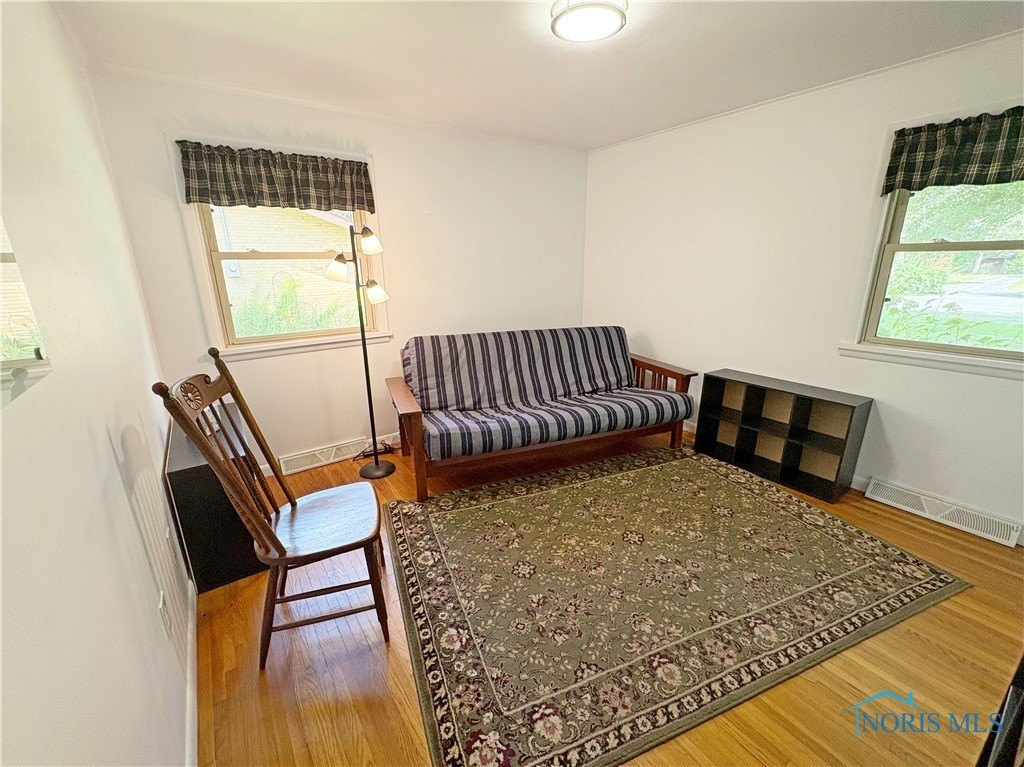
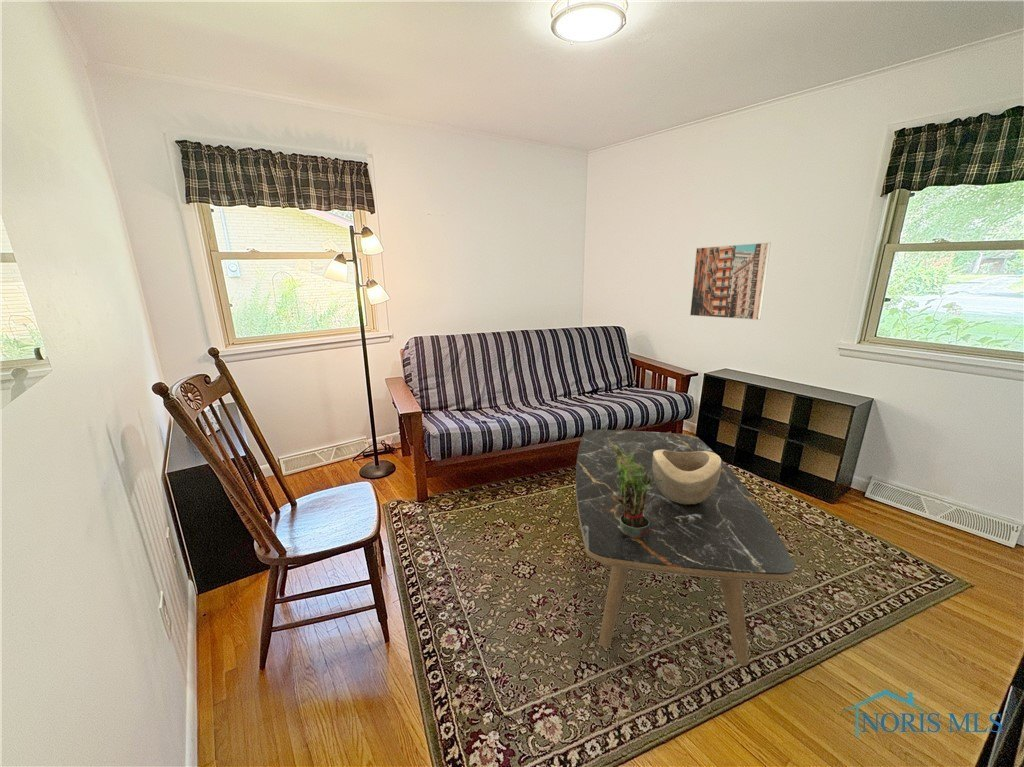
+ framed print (726, 282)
+ coffee table (652, 520)
+ decorative bowl (684, 475)
+ potted plant (630, 486)
